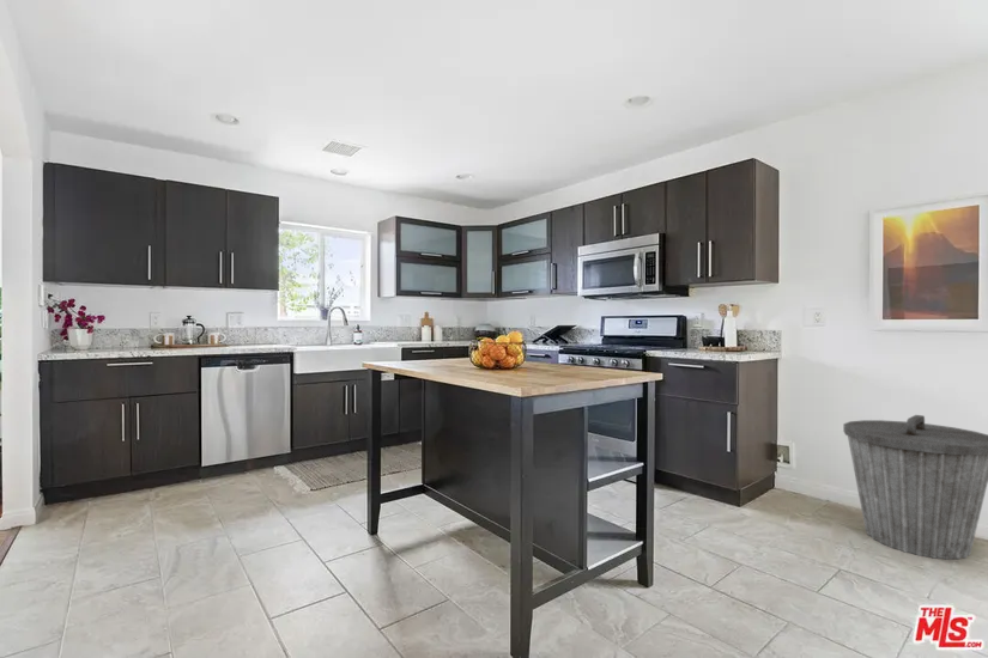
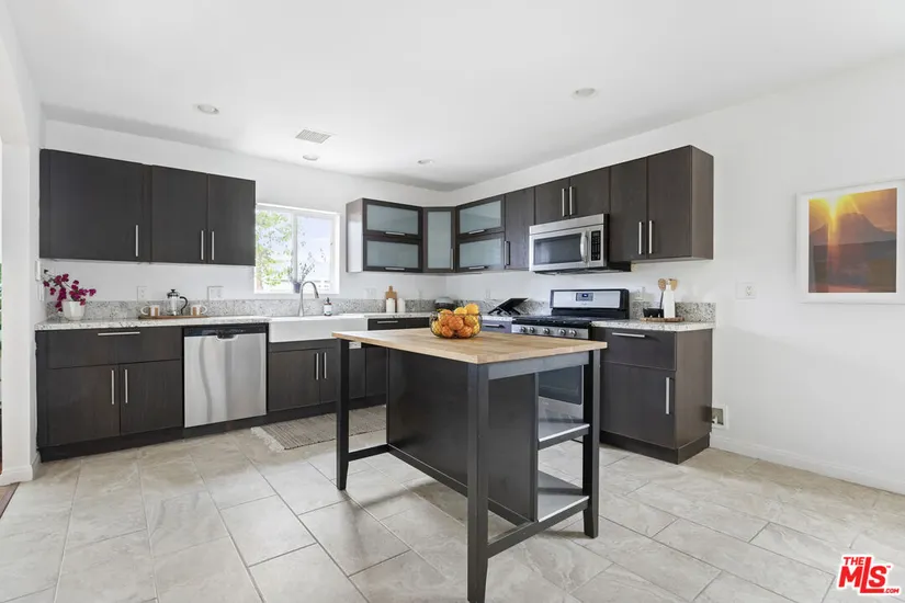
- trash can (915, 479)
